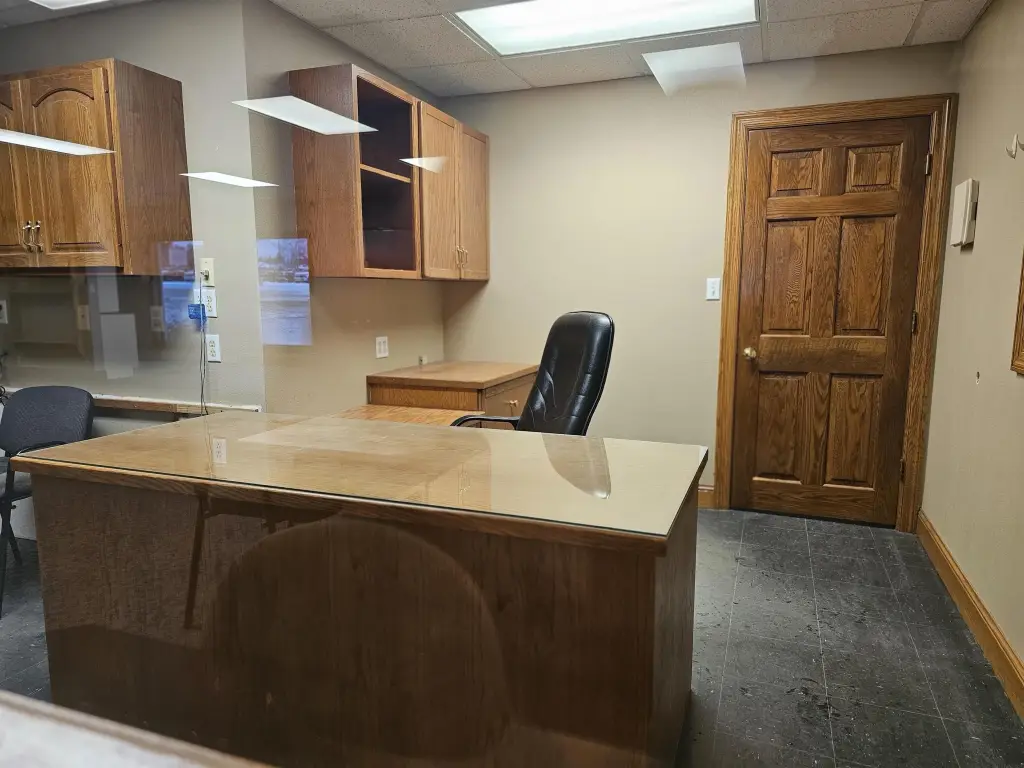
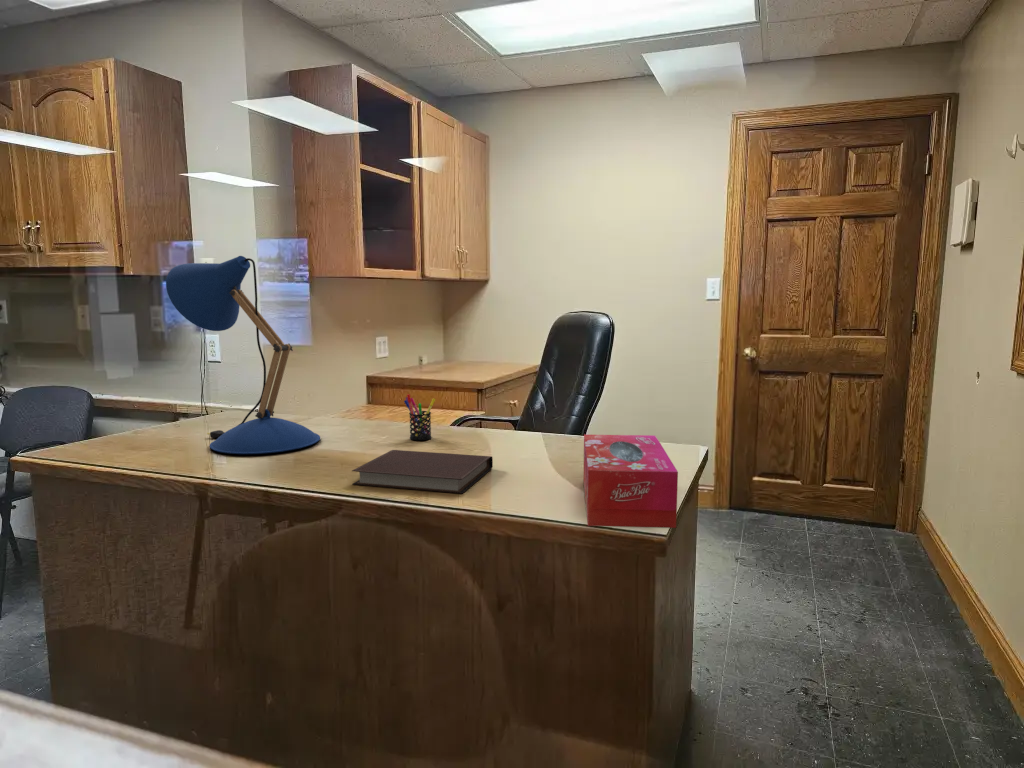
+ notebook (425, 469)
+ tissue box (625, 476)
+ pen holder (418, 416)
+ desk lamp (258, 347)
